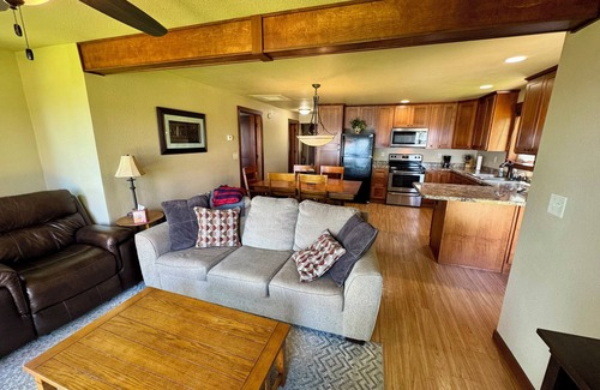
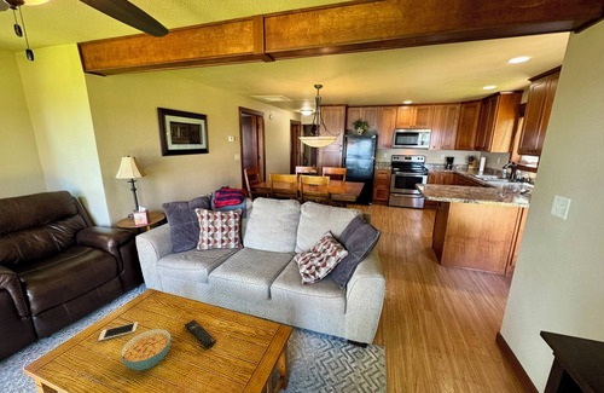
+ cell phone (118, 330)
+ remote control (199, 333)
+ cereal bowl (147, 352)
